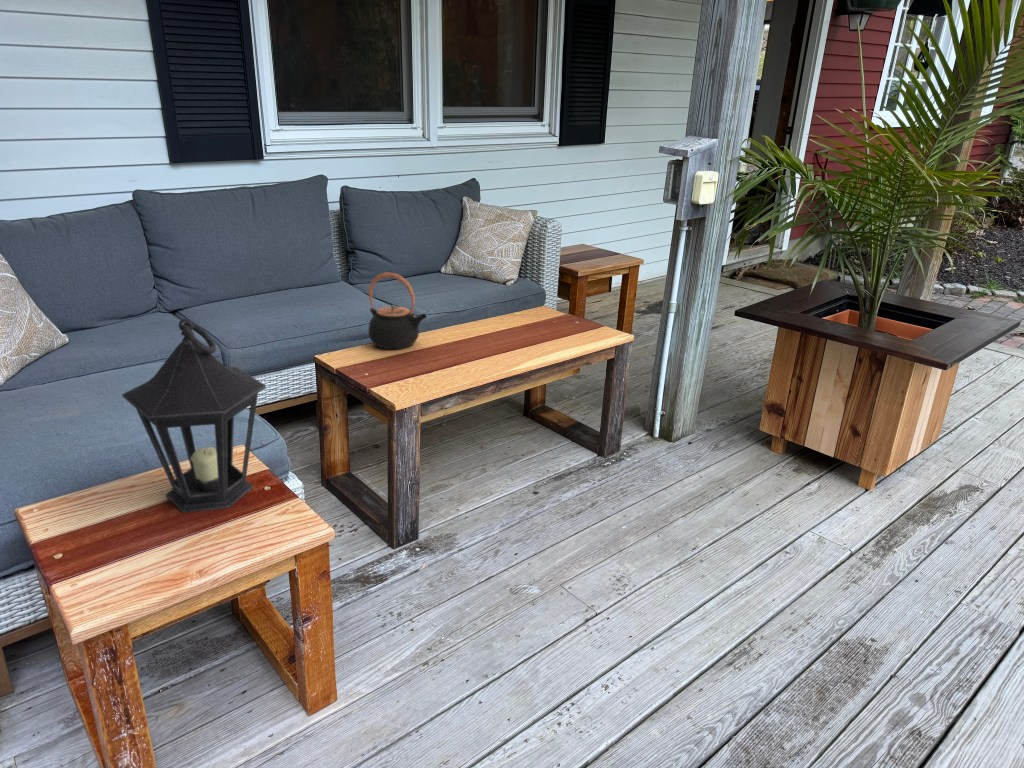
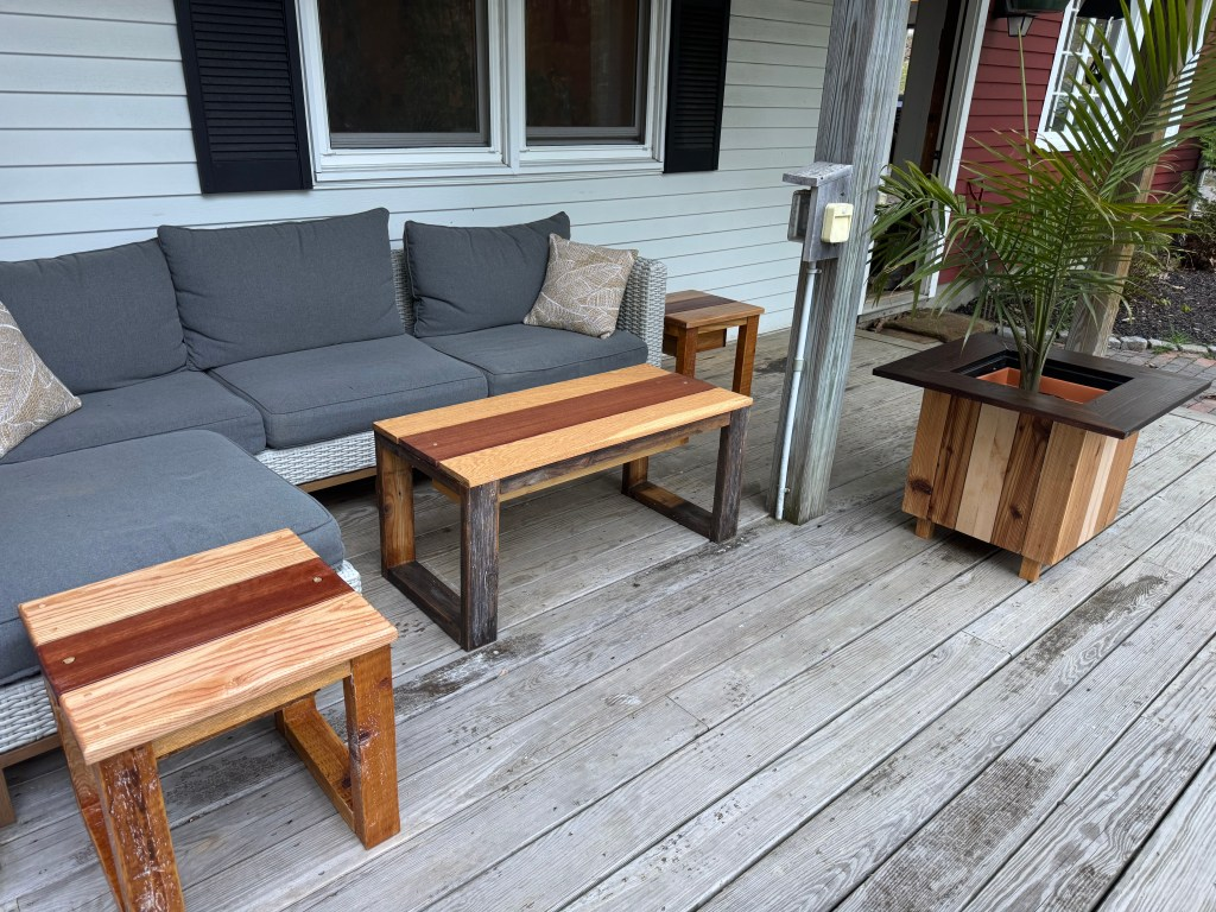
- teapot (397, 309)
- lantern (198, 409)
